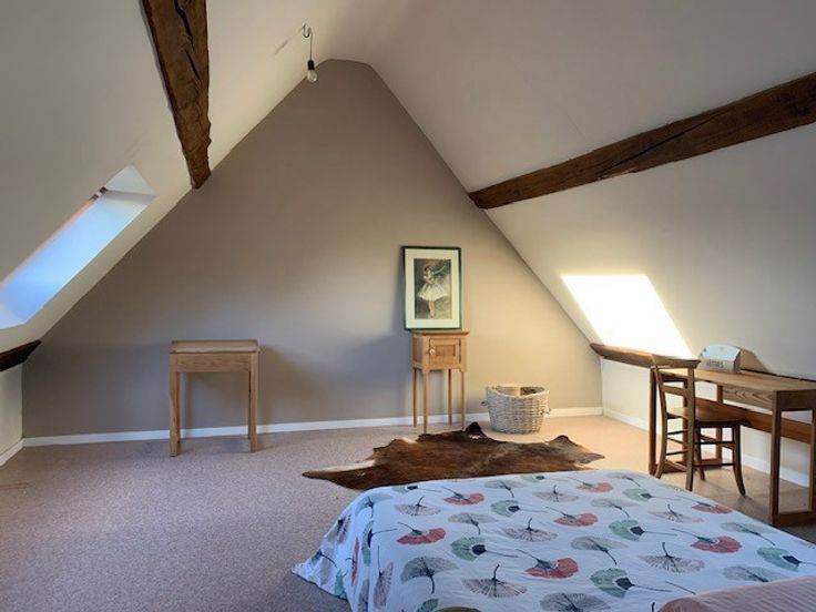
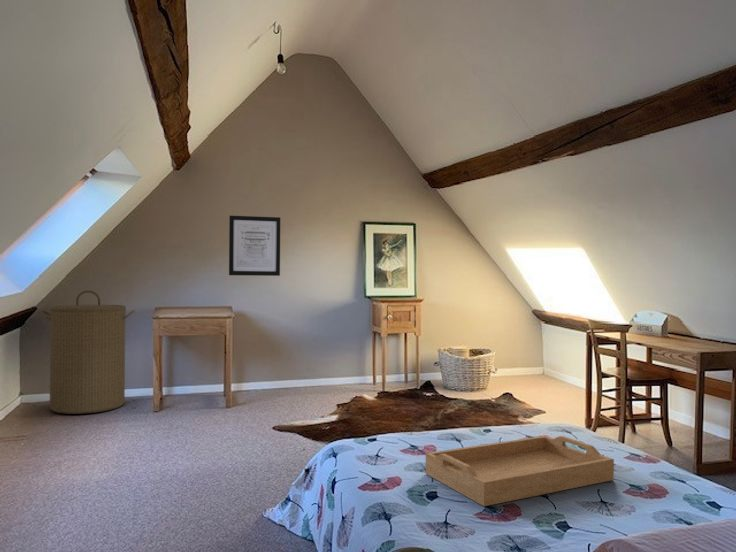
+ serving tray (518, 463)
+ laundry hamper (88, 348)
+ wall art (254, 246)
